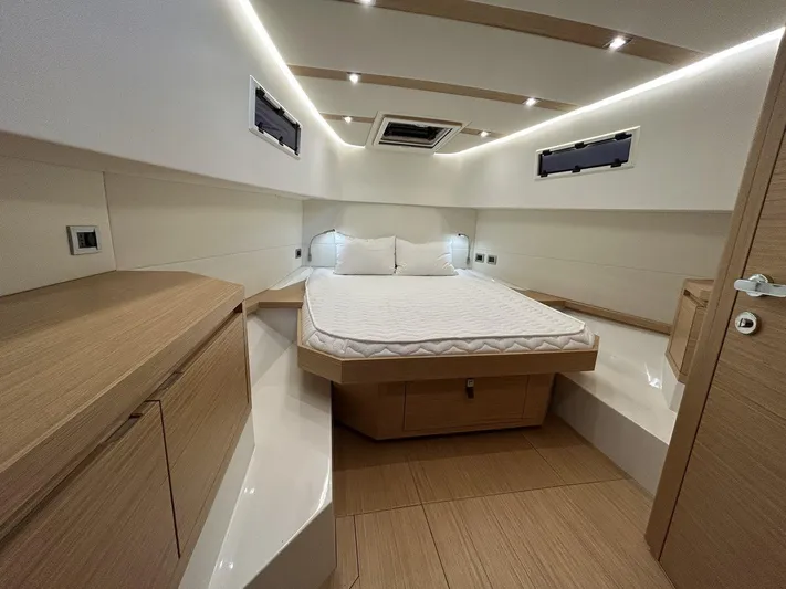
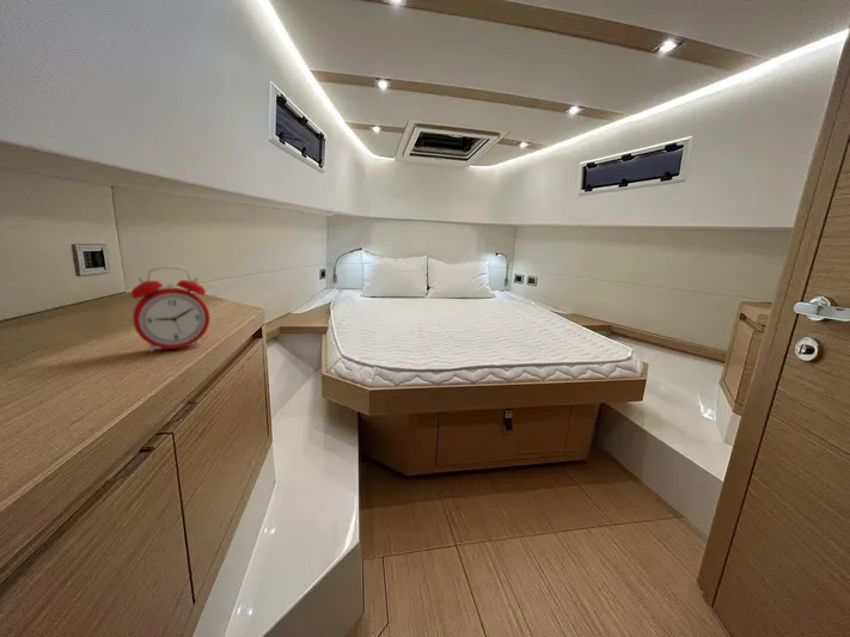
+ alarm clock (171, 307)
